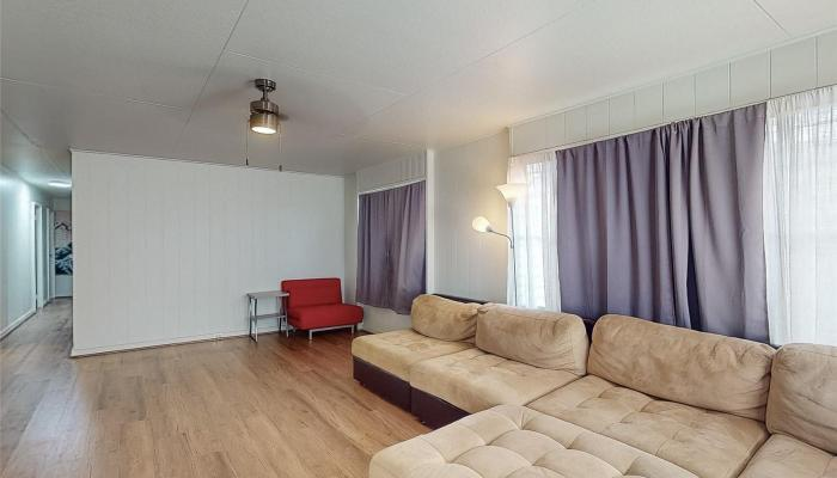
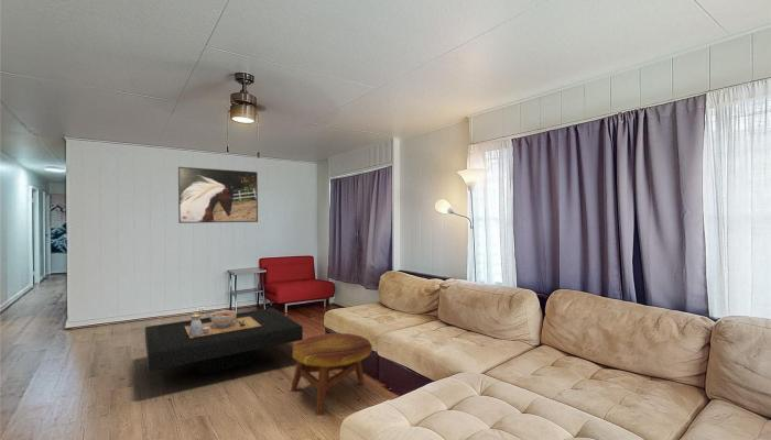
+ coffee table (224, 334)
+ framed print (220, 196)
+ side table (333, 369)
